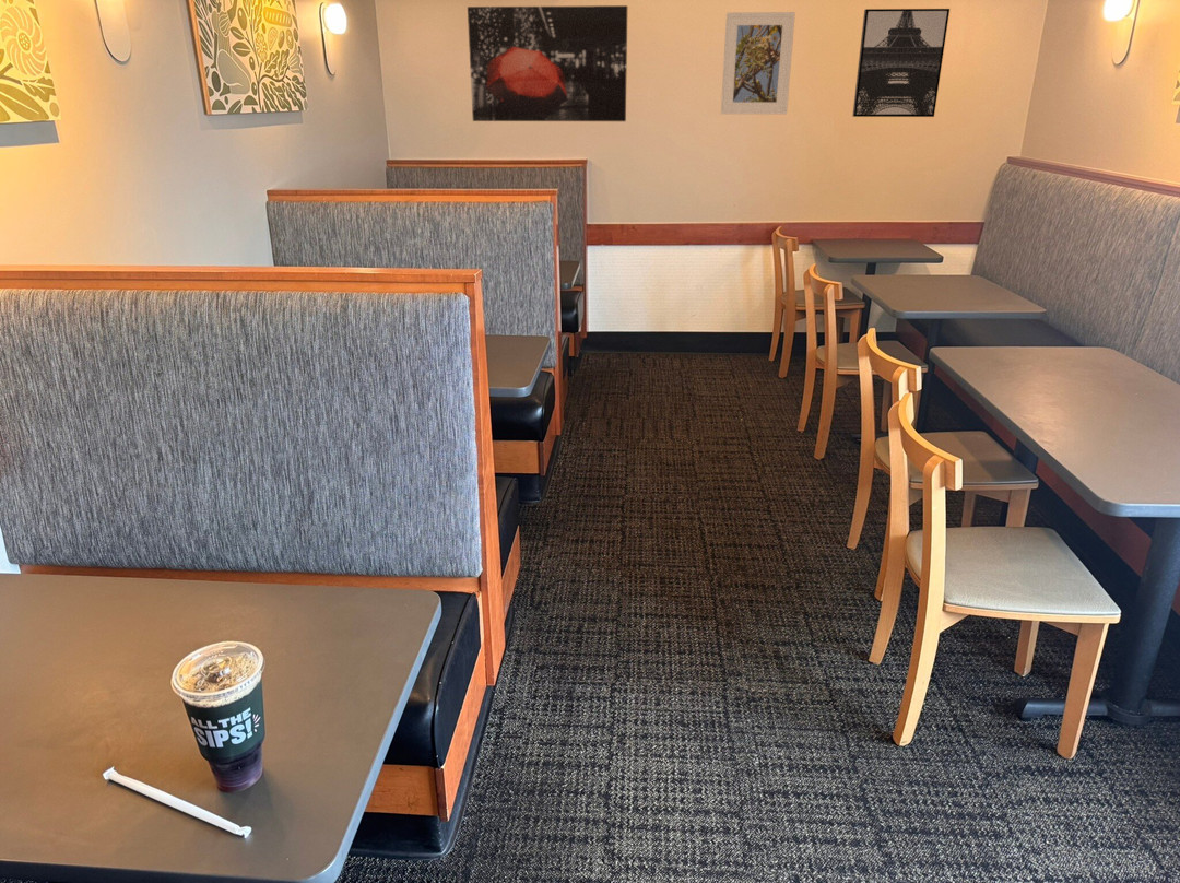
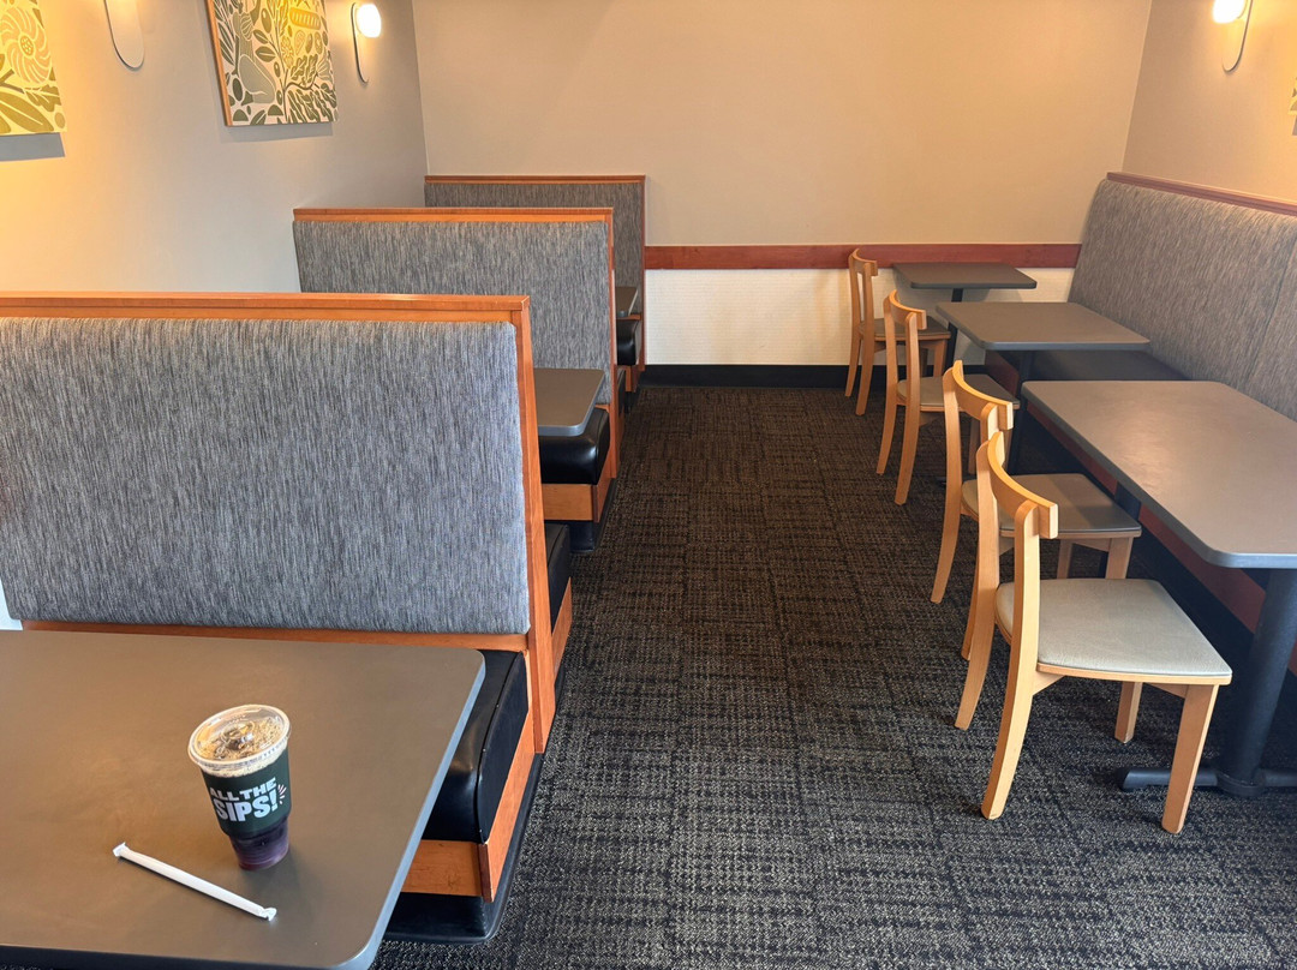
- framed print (757, 63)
- wall art (547, 64)
- wall art (899, 63)
